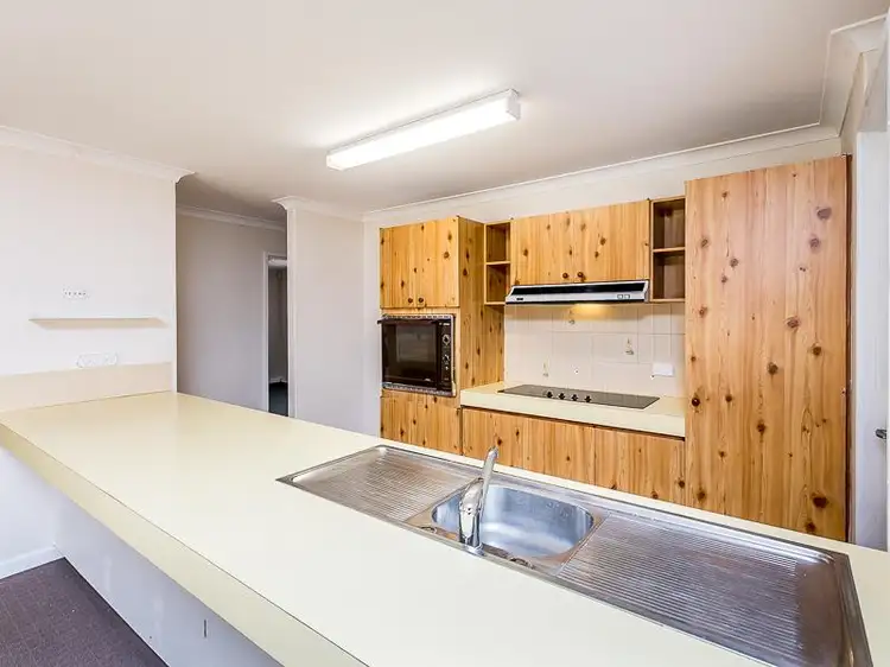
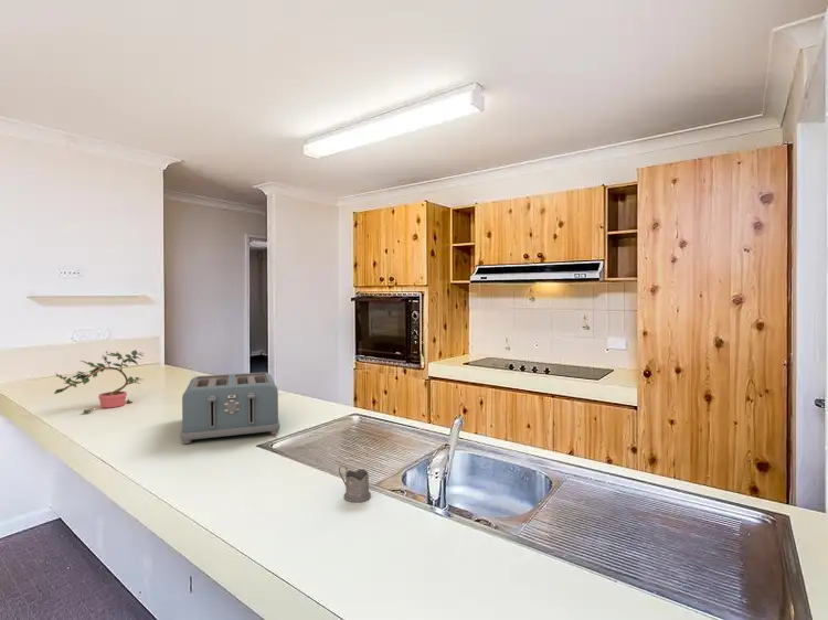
+ toaster (232, 404)
+ potted plant (96, 375)
+ tea glass holder (354, 477)
